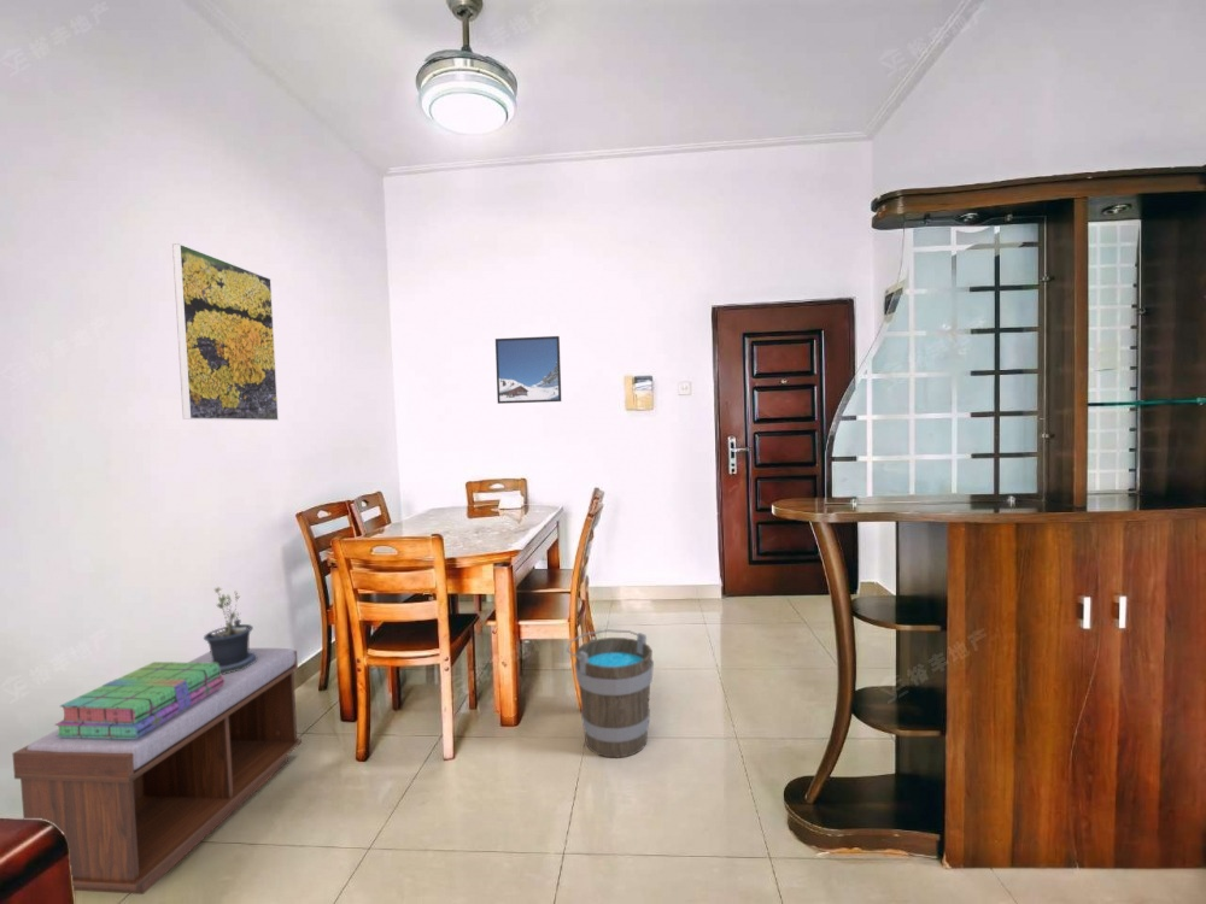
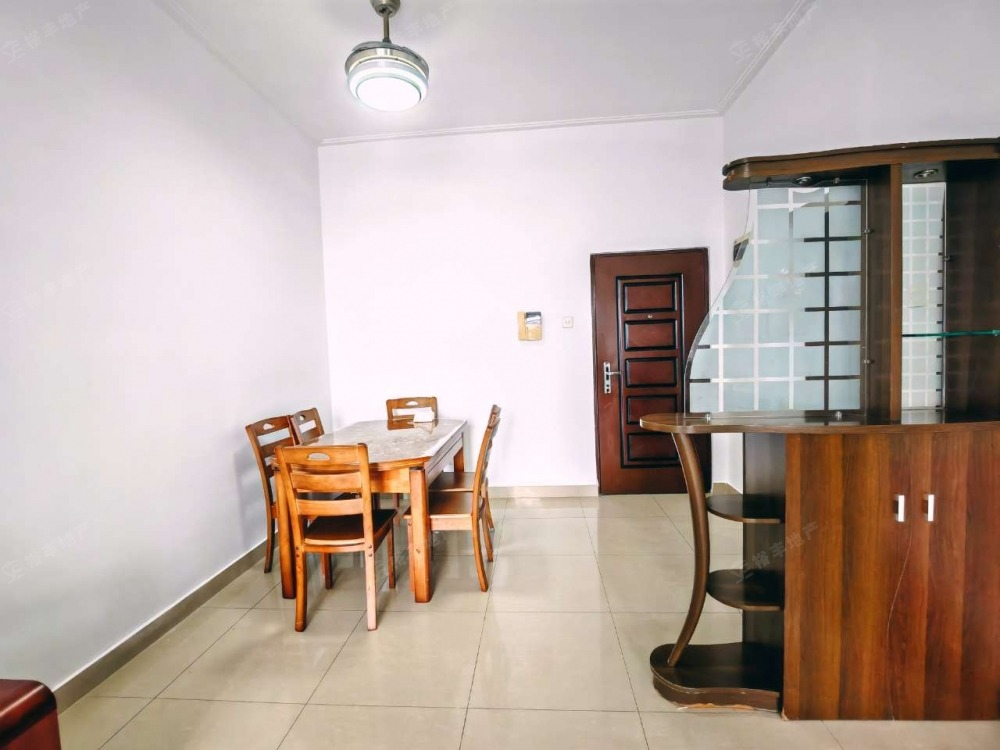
- bench (185, 750)
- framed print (528, 370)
- stack of books (146, 695)
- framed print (230, 341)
- bucket (611, 689)
- potted plant (226, 624)
